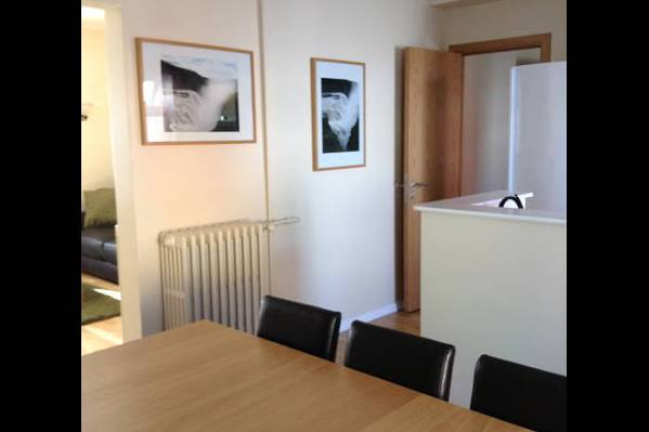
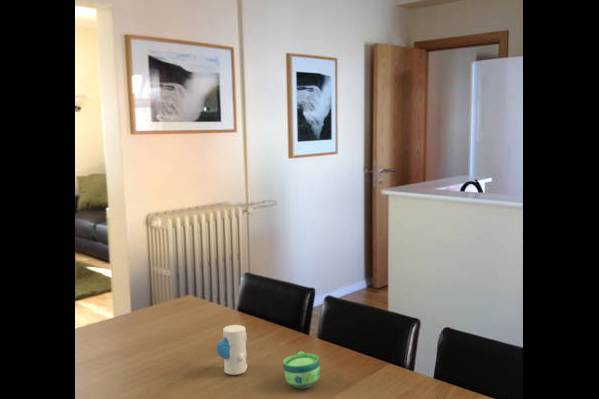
+ cup (300, 369)
+ toy (230, 350)
